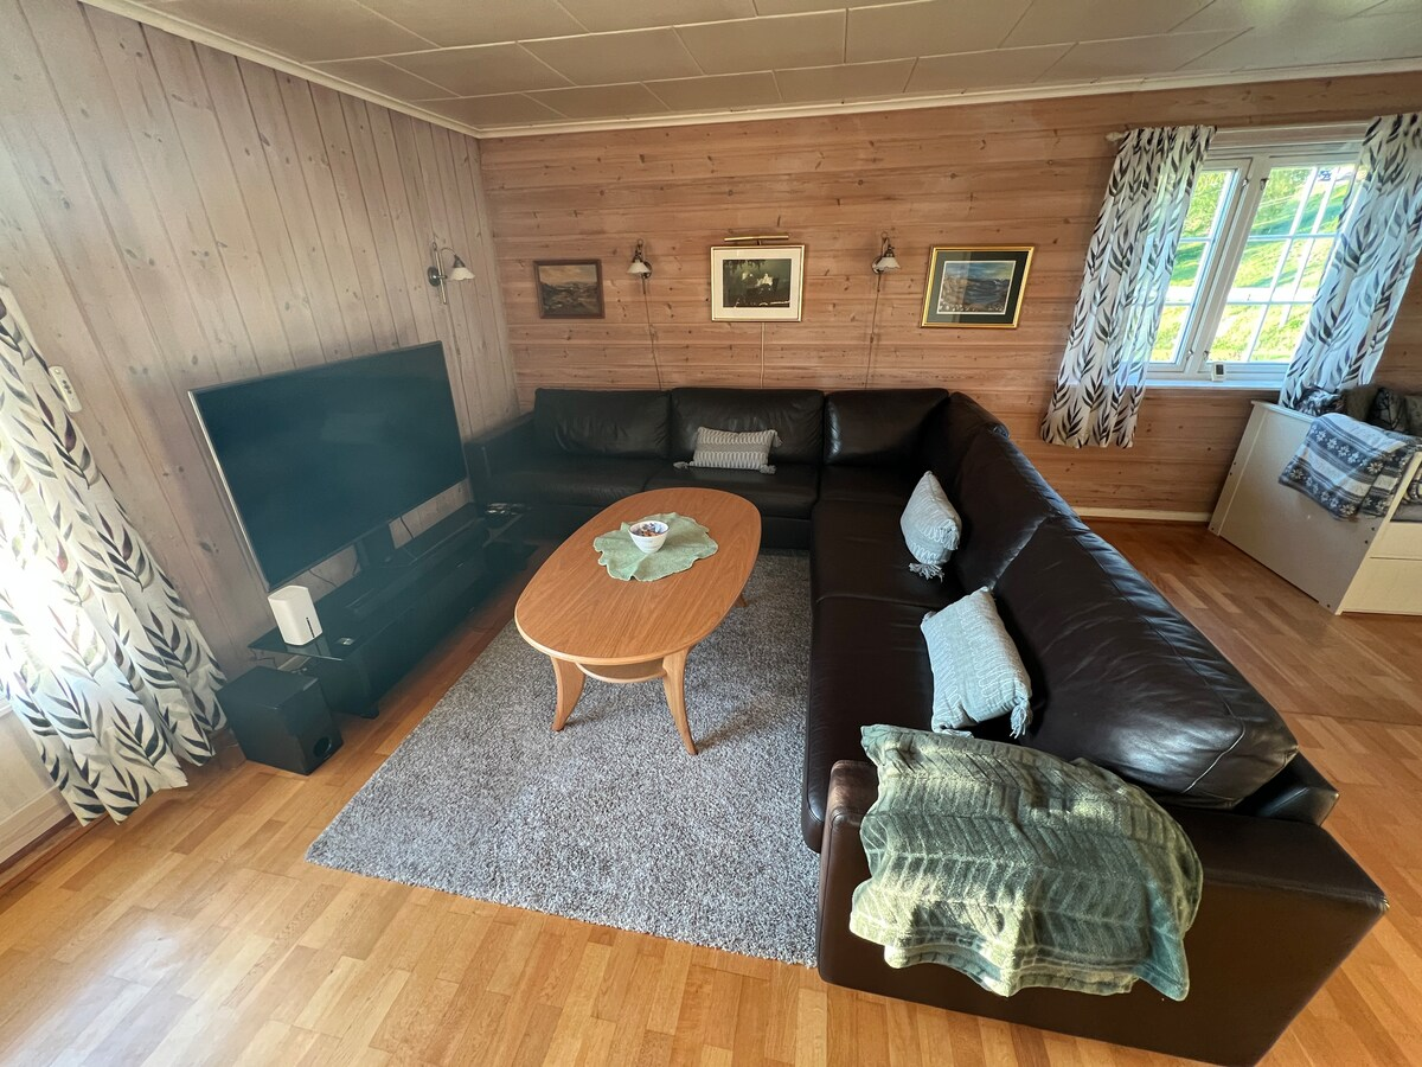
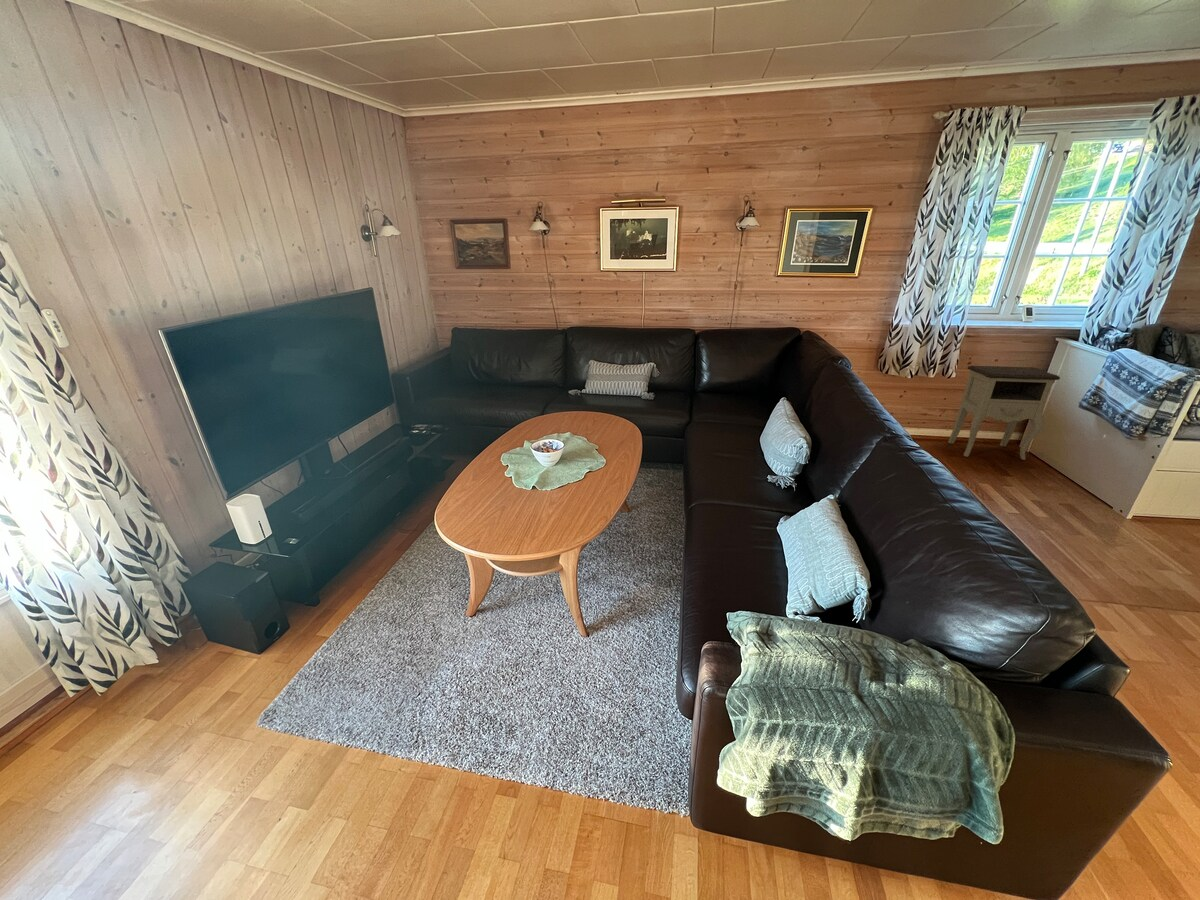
+ nightstand (998, 412)
